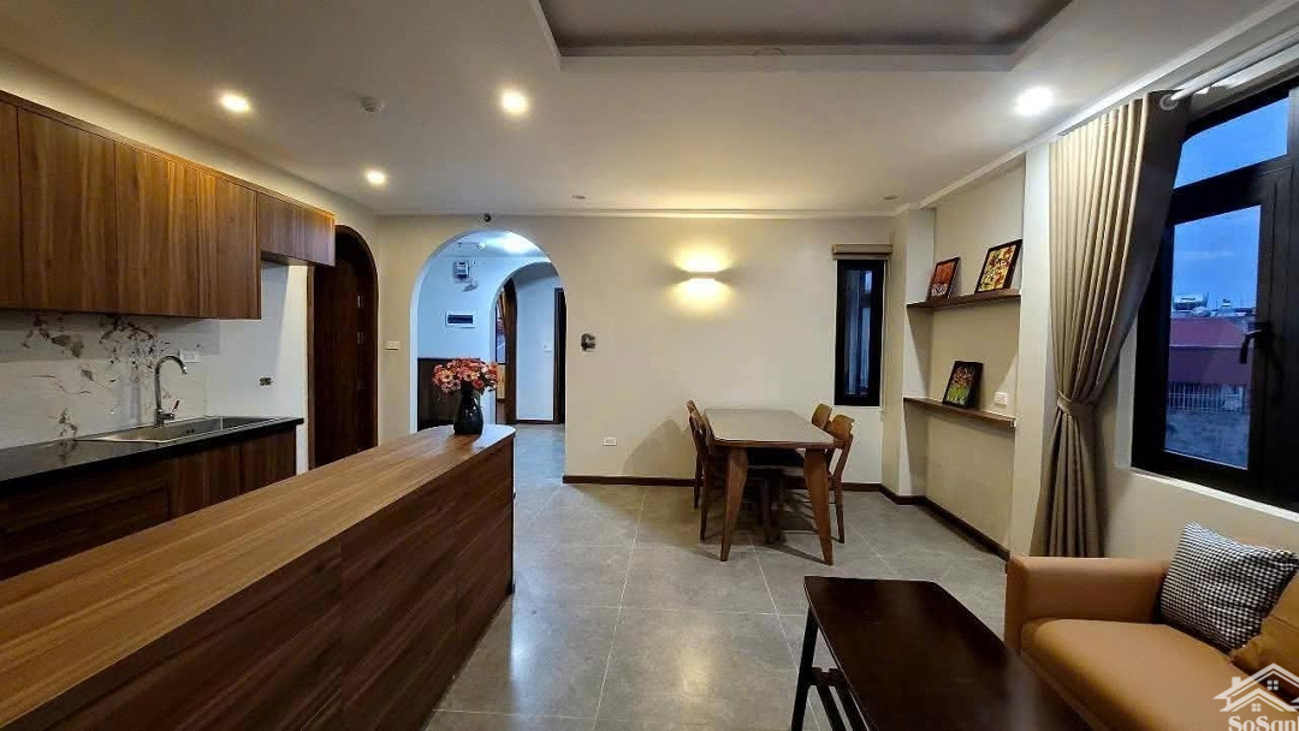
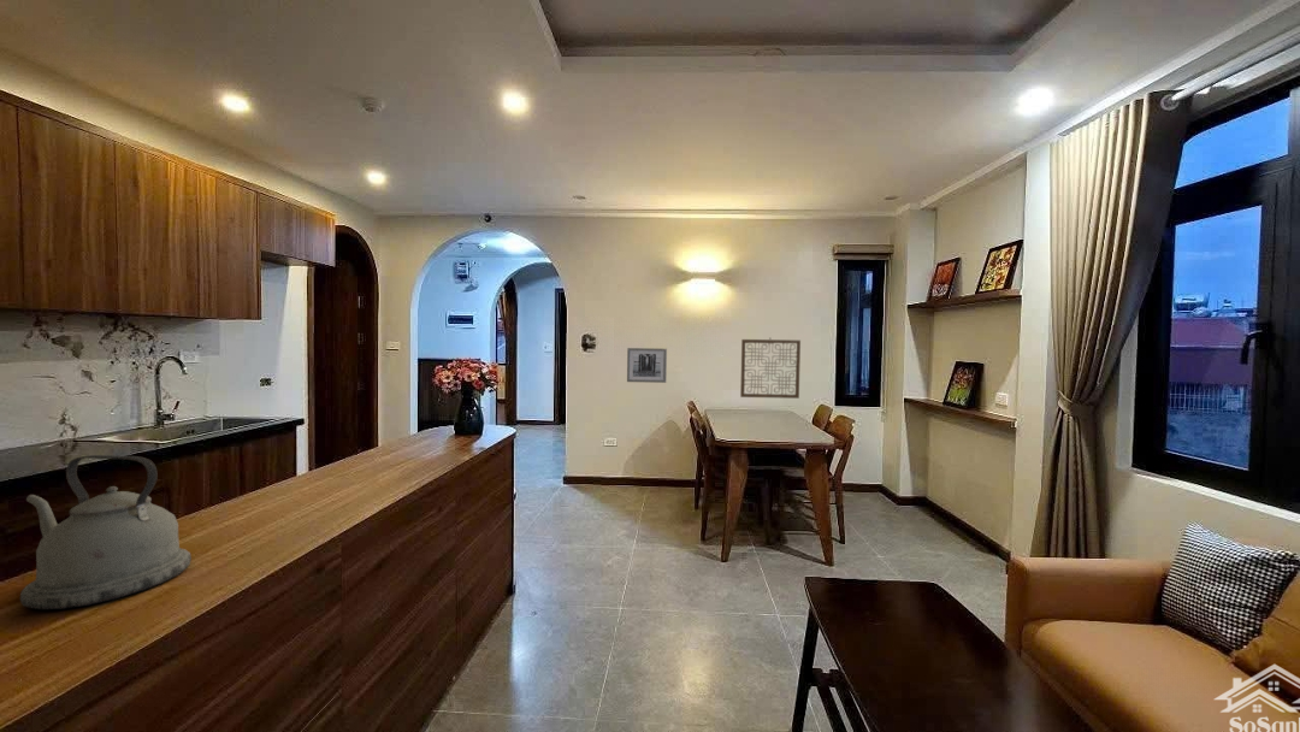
+ kettle (101, 519)
+ wall art (646, 365)
+ wall art (770, 366)
